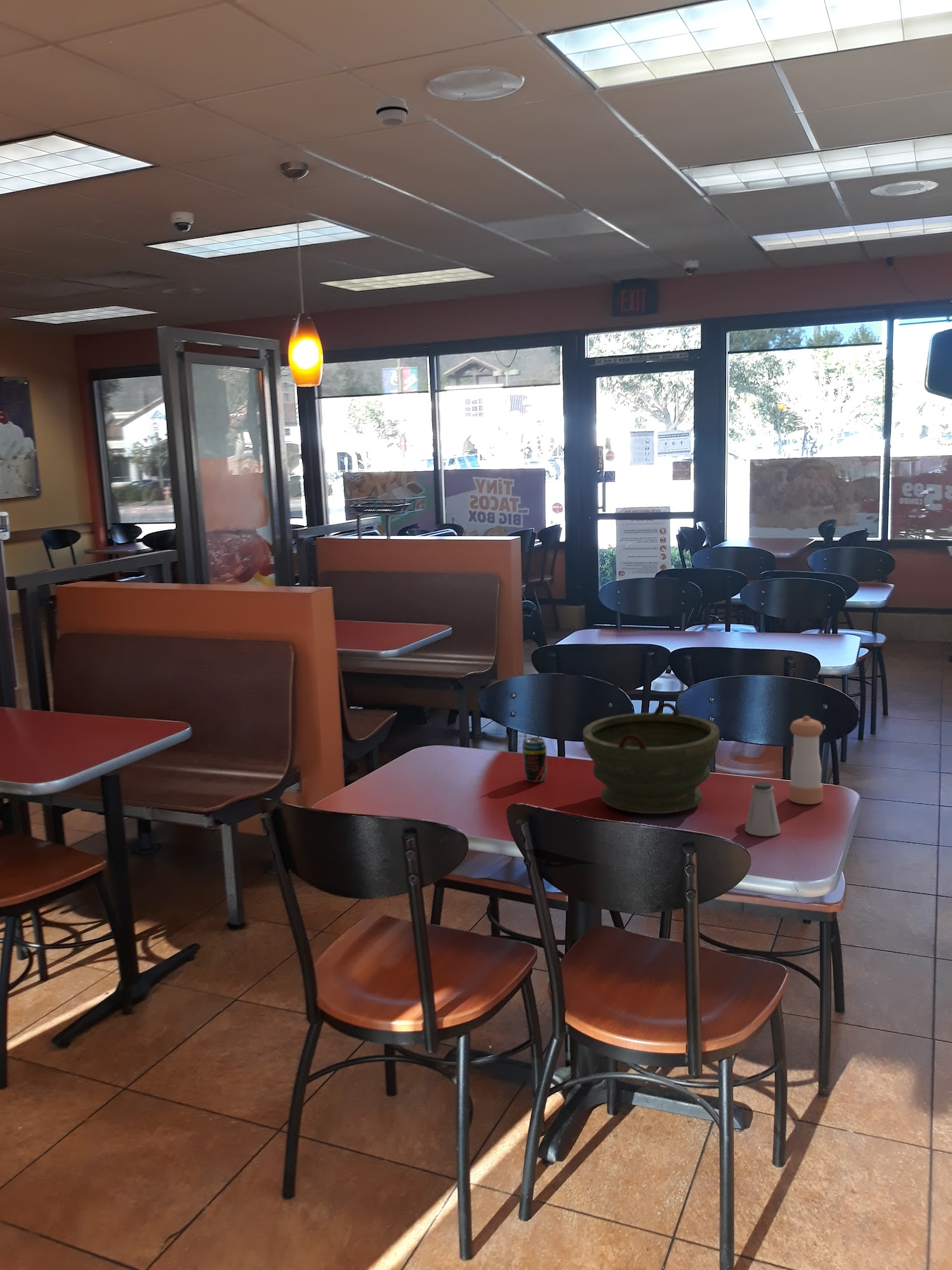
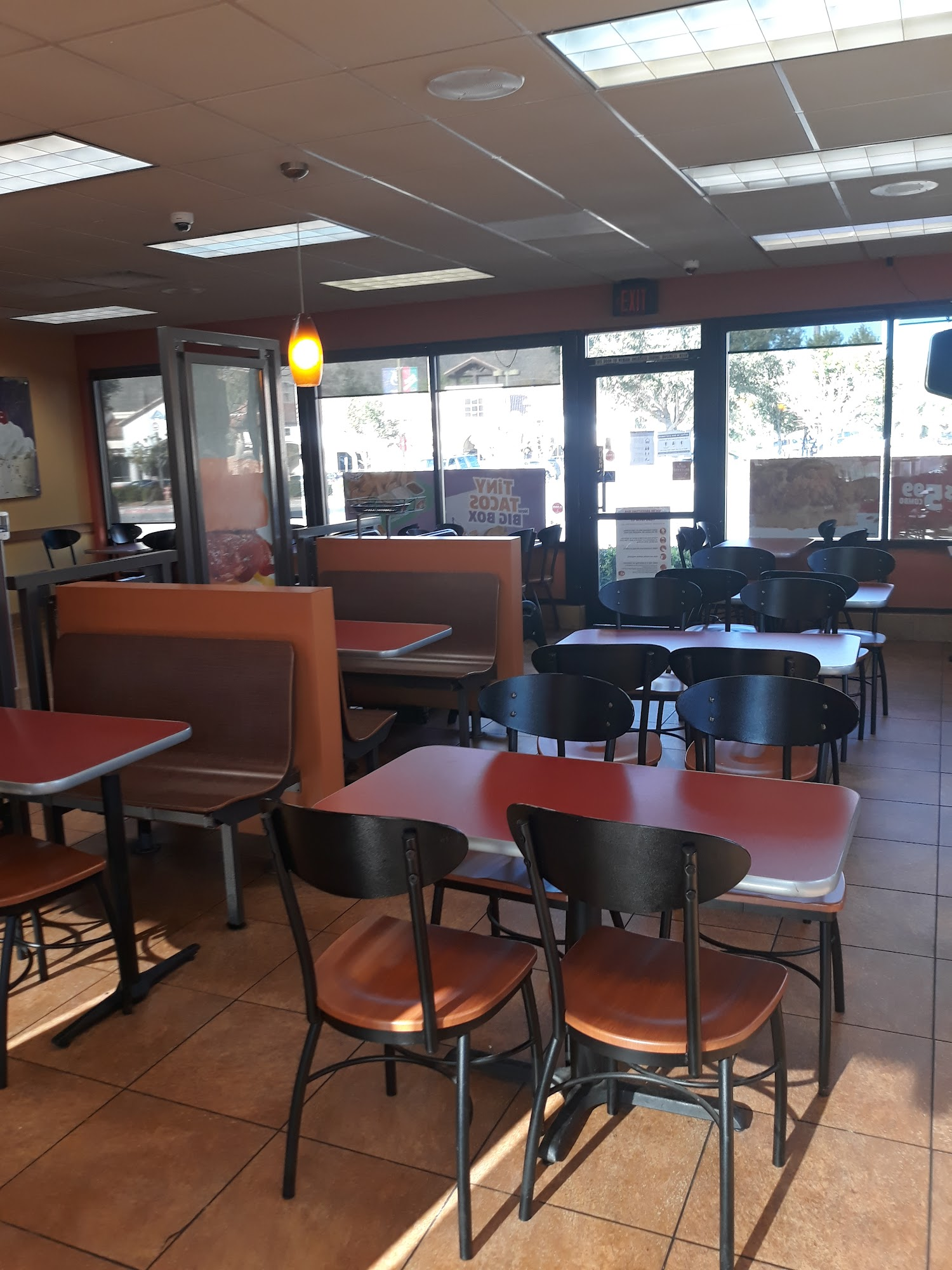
- pepper shaker (806, 758)
- saltshaker (762, 807)
- bowl (651, 759)
- smoke detector (392, 112)
- beverage can (534, 756)
